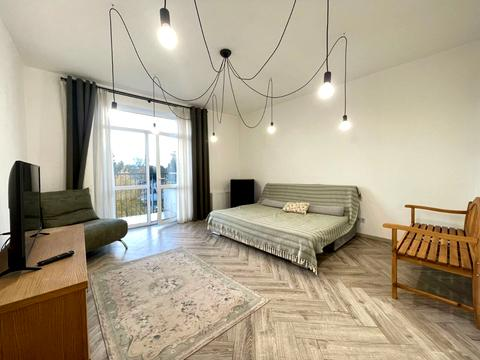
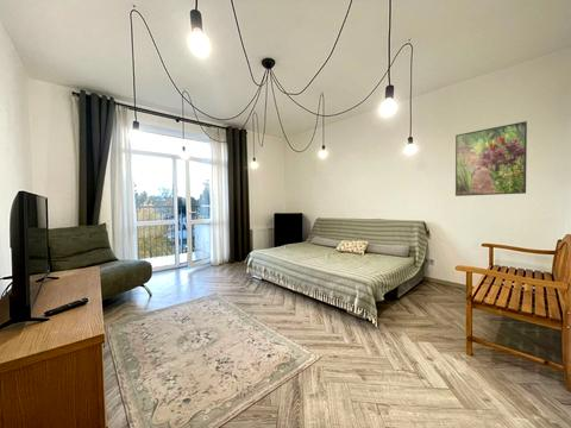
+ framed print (488, 162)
